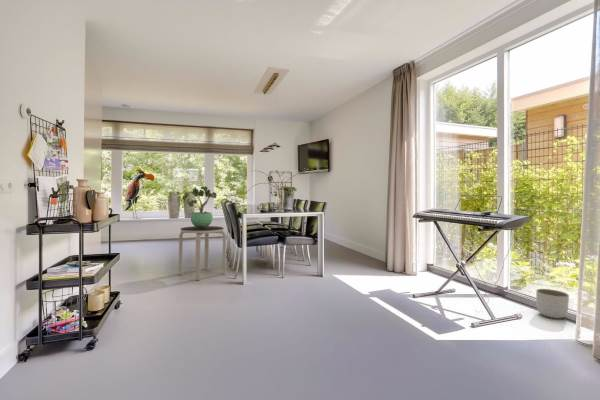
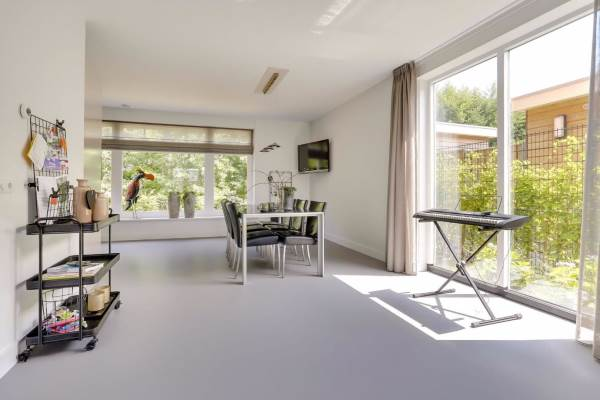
- potted plant (202, 207)
- side table (205, 251)
- planter (551, 304)
